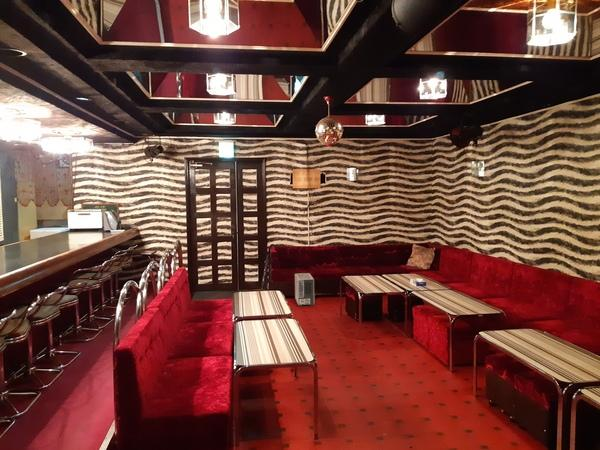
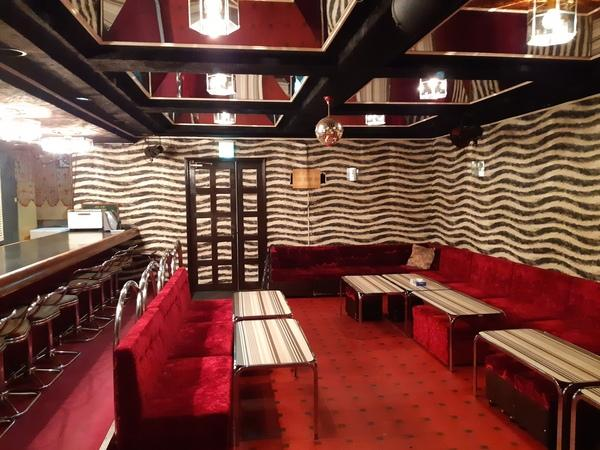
- air purifier (304, 289)
